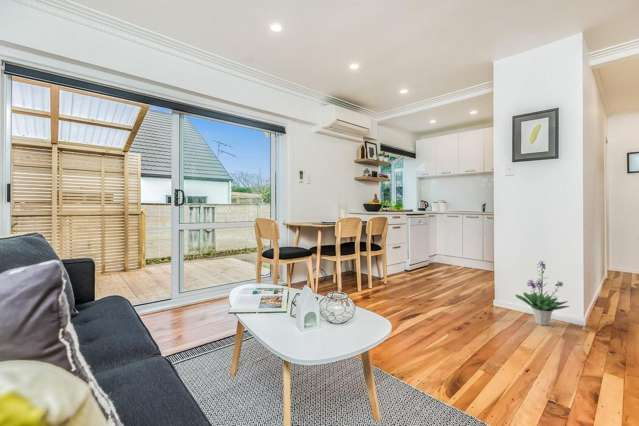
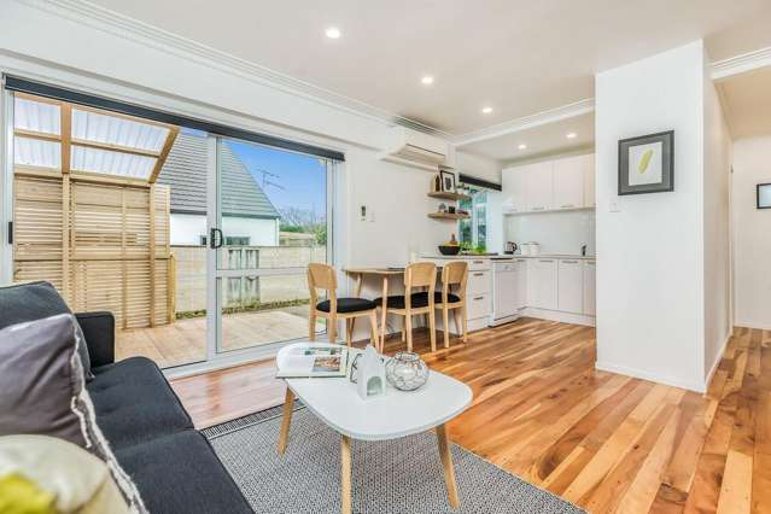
- potted plant (541, 292)
